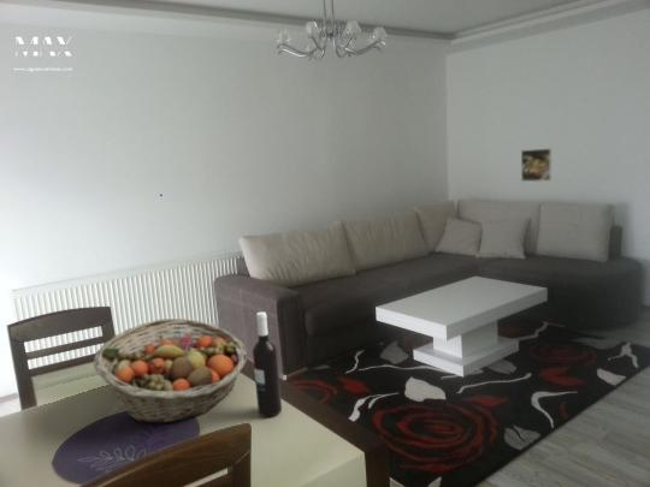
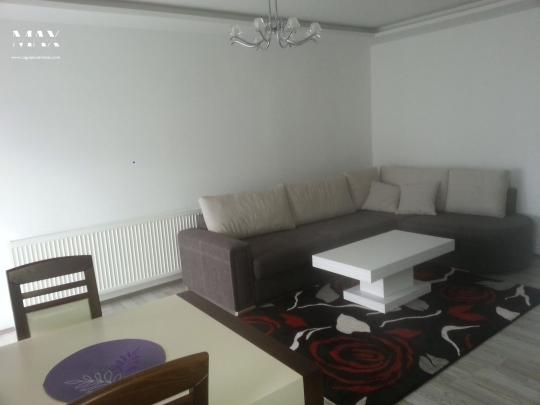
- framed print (536, 165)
- wine bottle (265, 363)
- fruit basket (176, 364)
